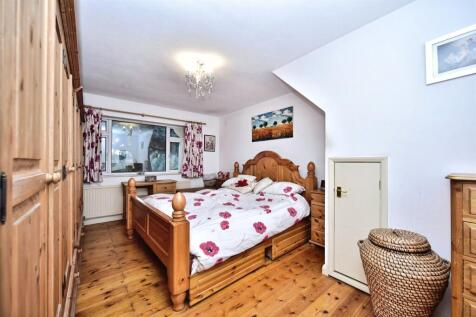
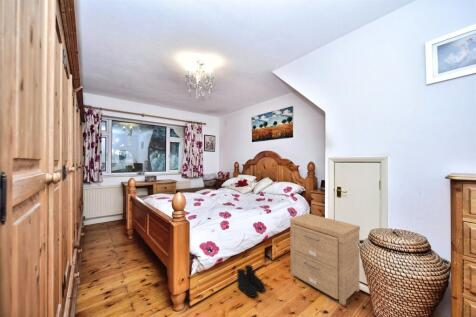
+ side table (321, 252)
+ boots (250, 278)
